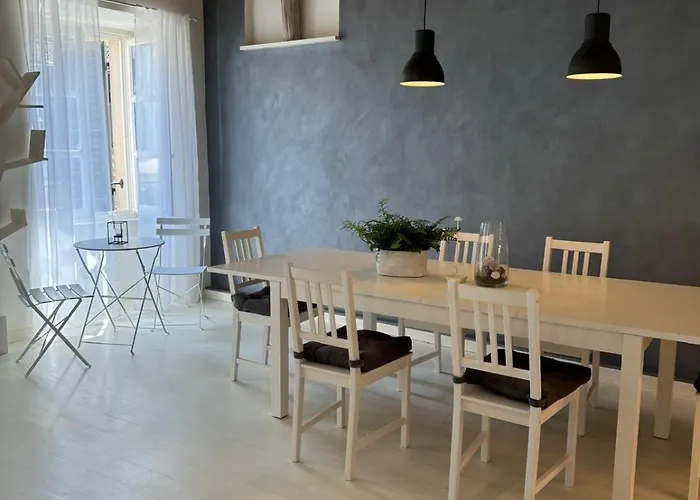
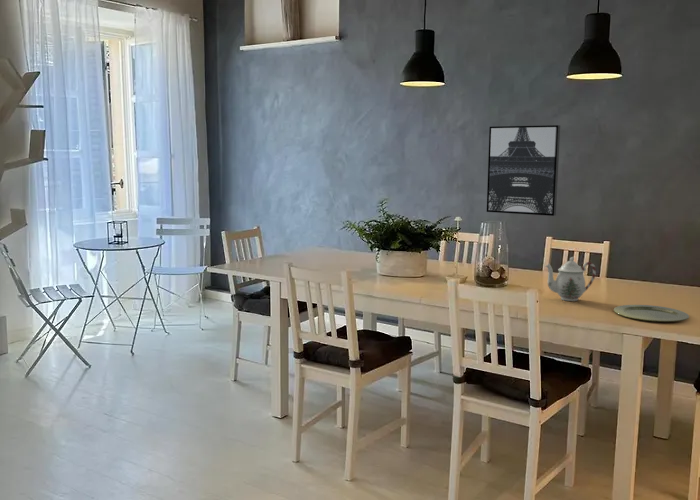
+ teapot (569, 278)
+ wall art (522, 170)
+ plate (650, 313)
